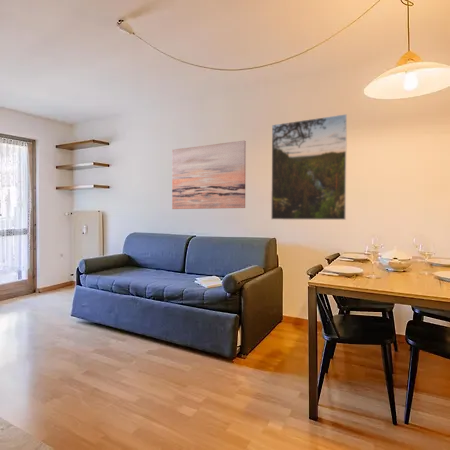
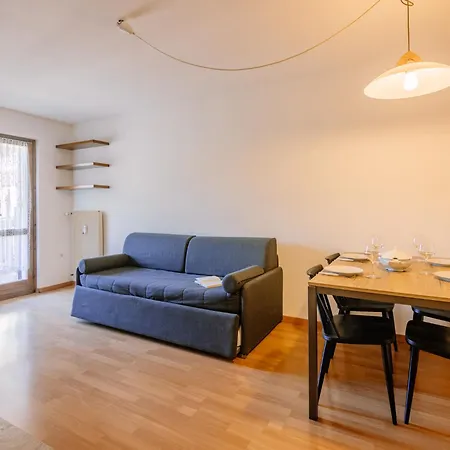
- wall art (206, 177)
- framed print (307, 170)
